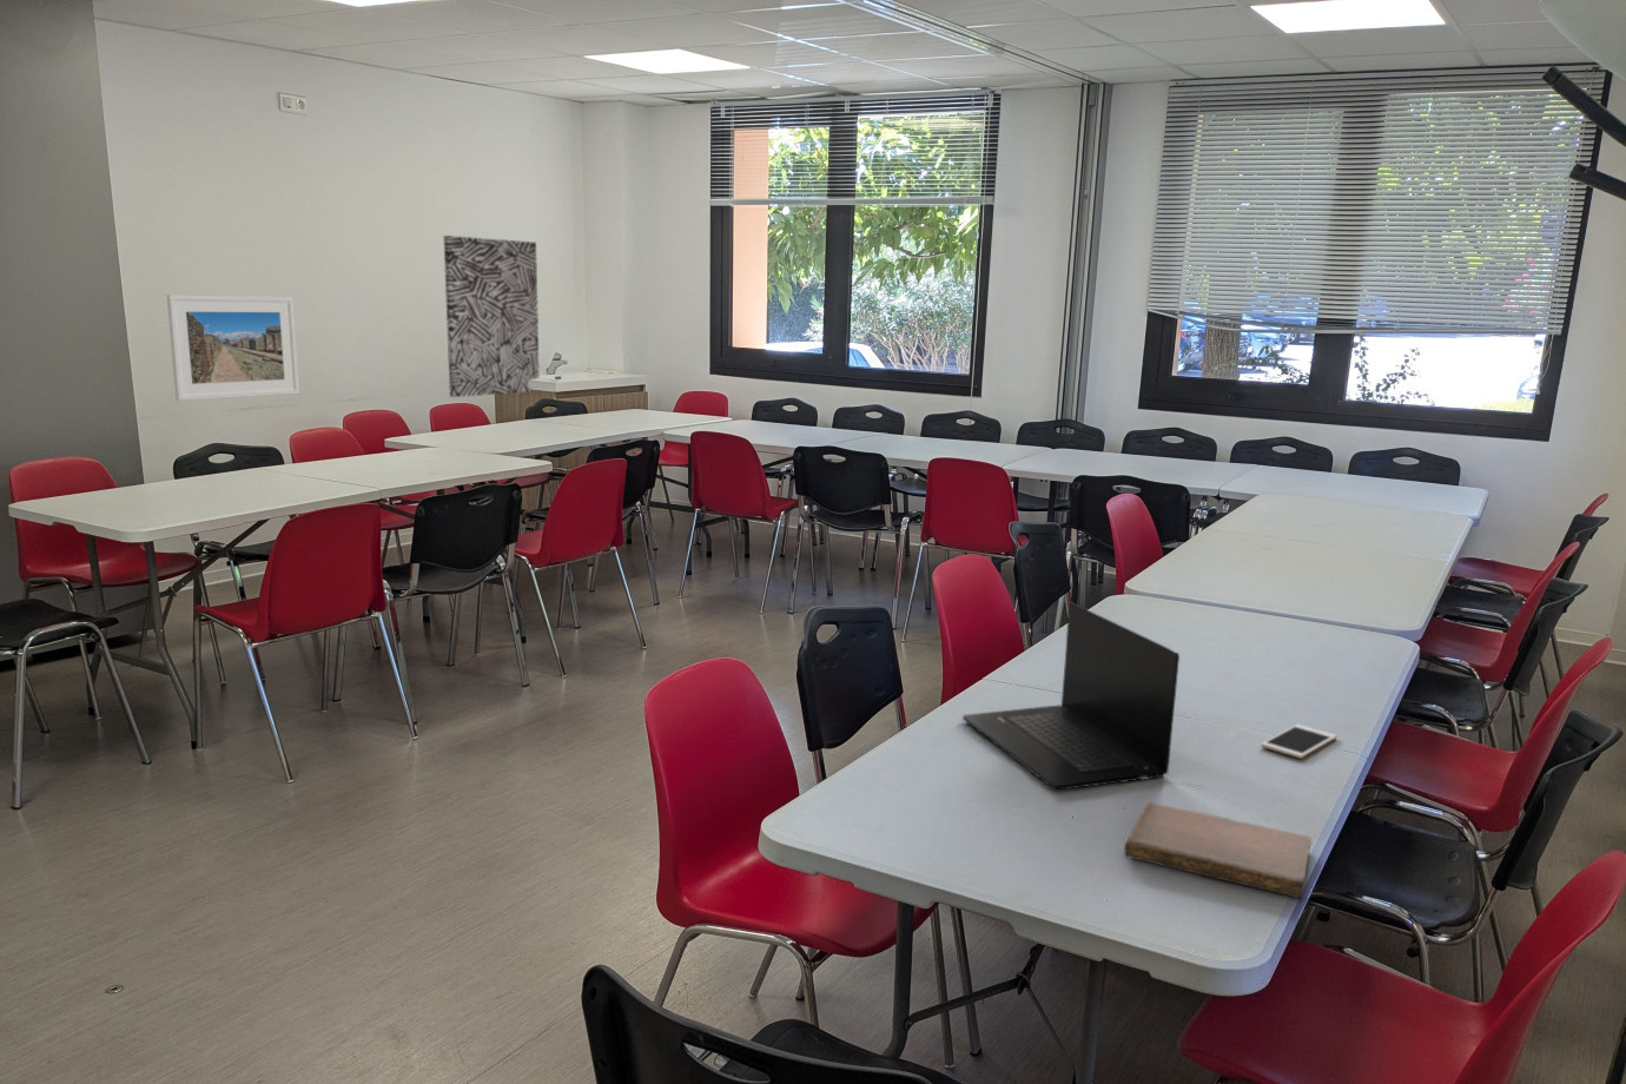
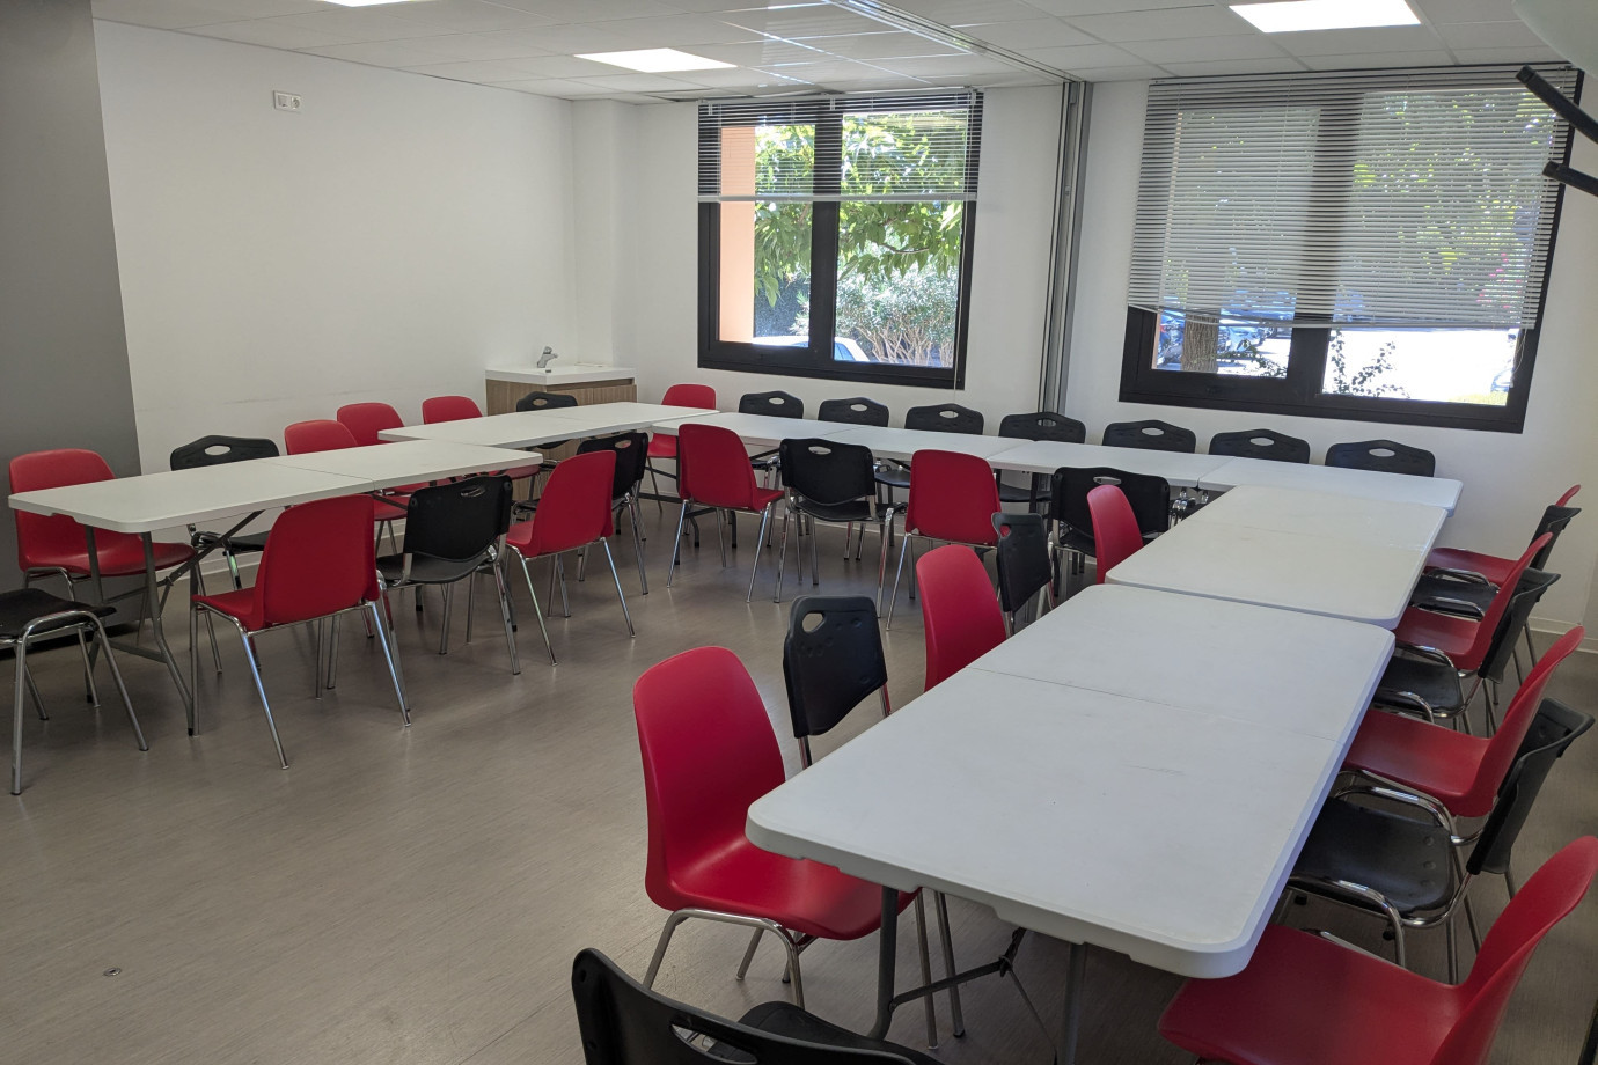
- wall art (494, 317)
- notebook (1218, 846)
- cell phone (1298, 740)
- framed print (236, 346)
- laptop (1062, 688)
